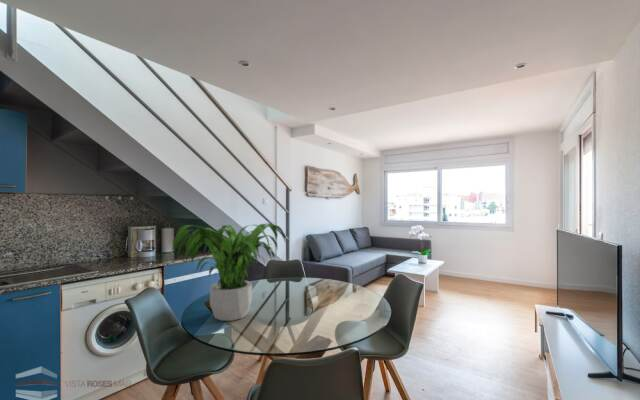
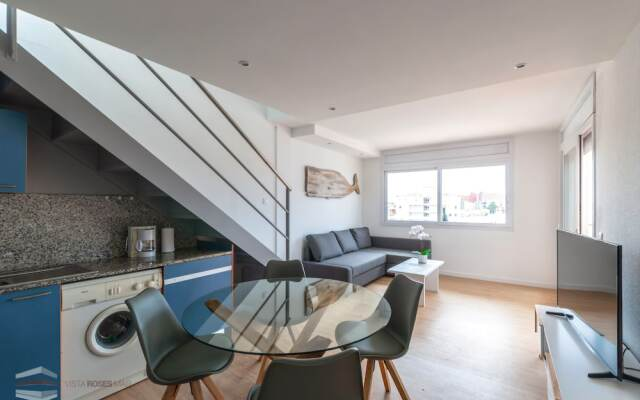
- potted plant (235, 268)
